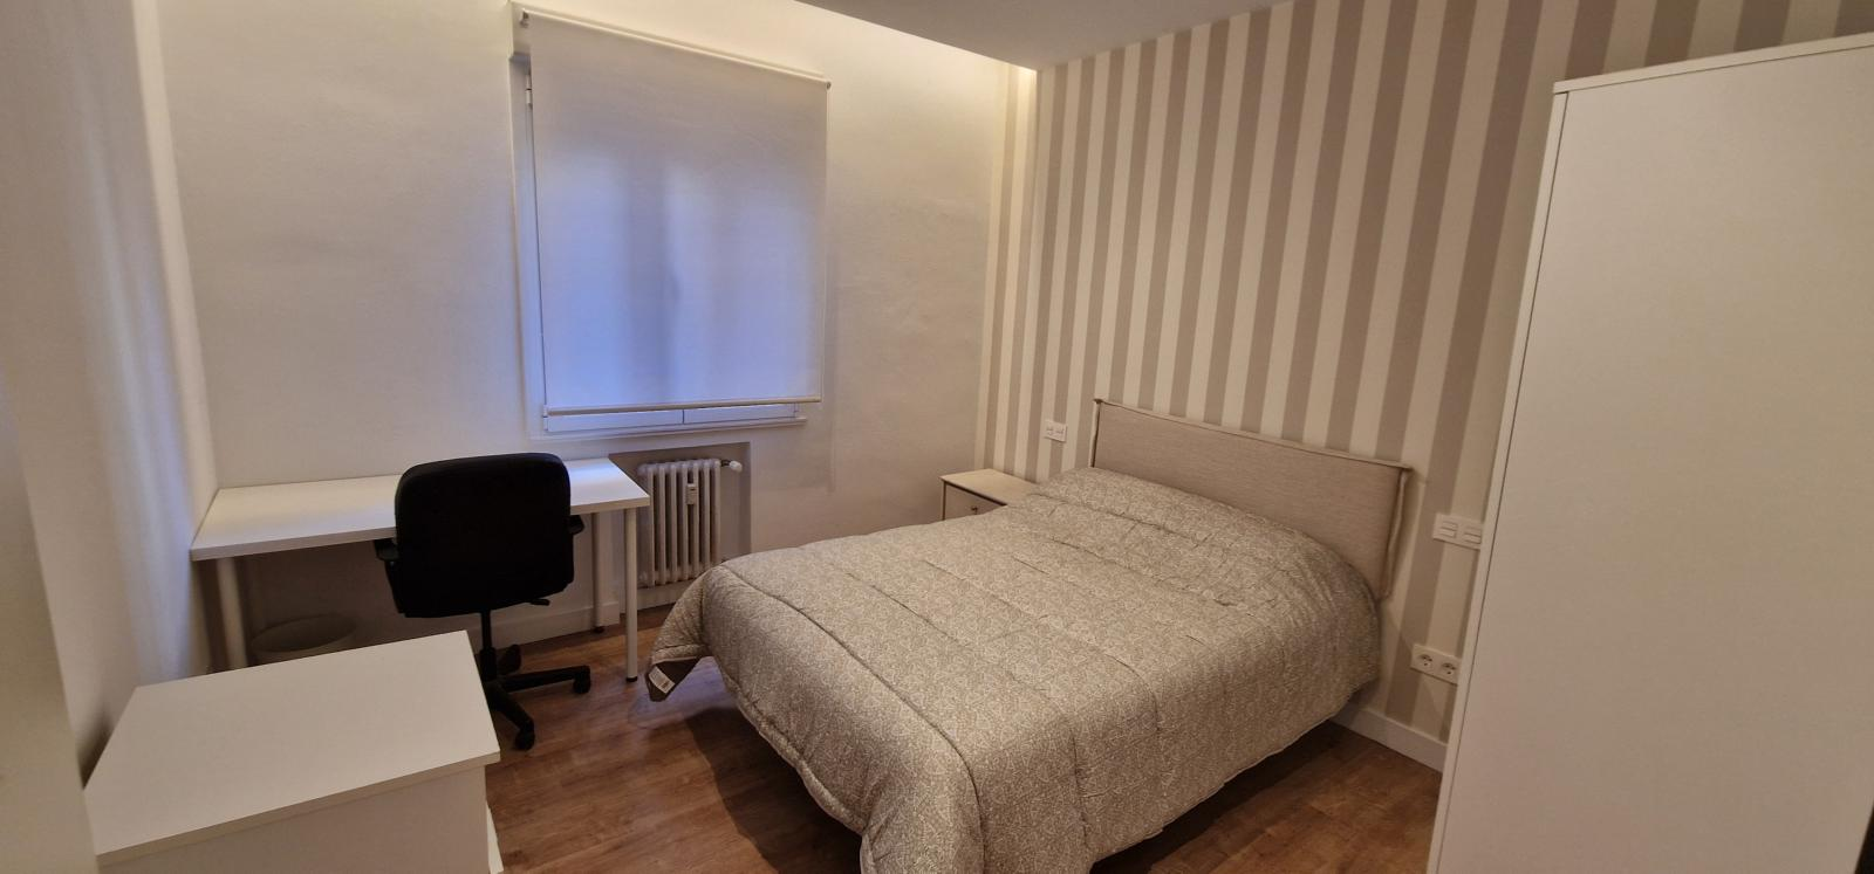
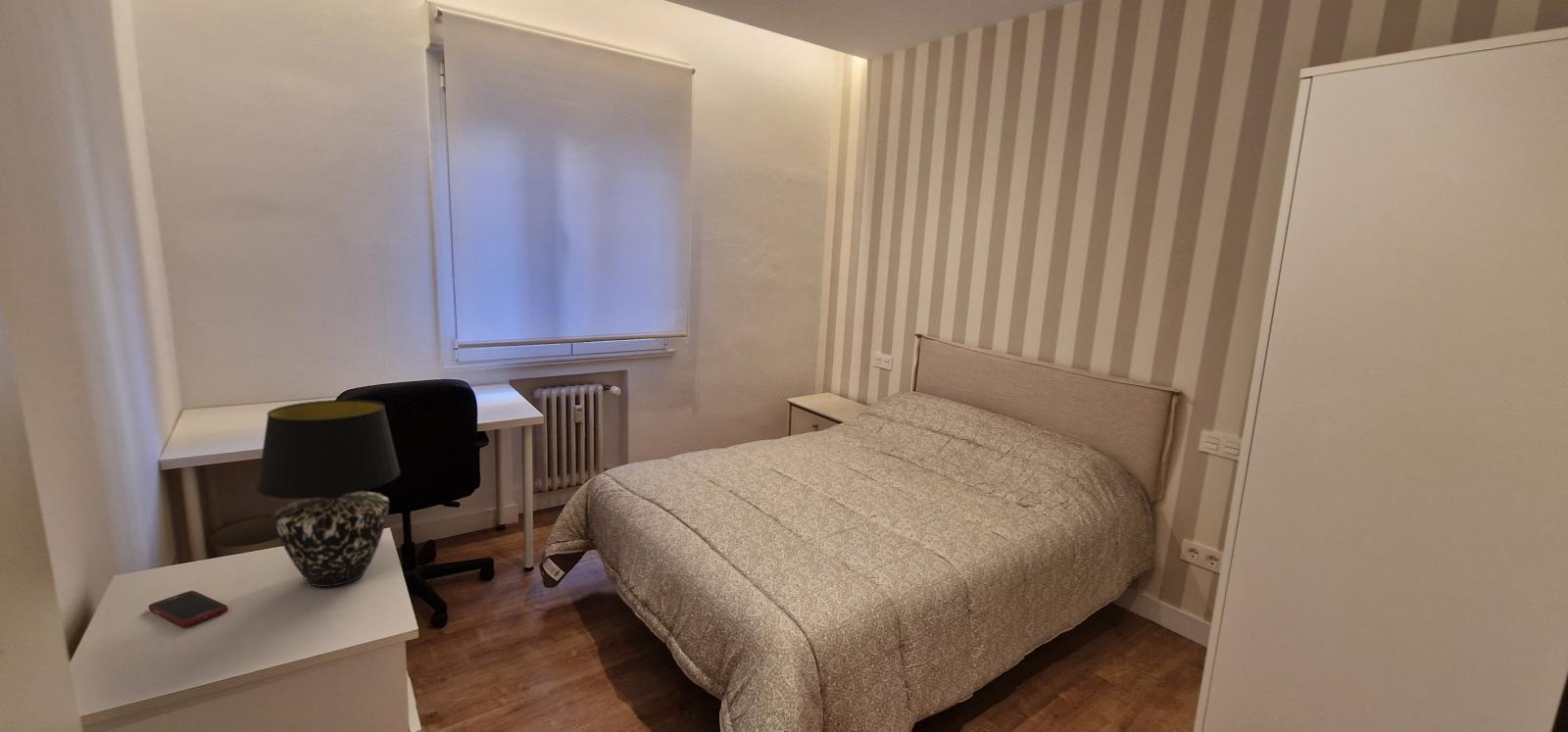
+ table lamp (332, 494)
+ cell phone (188, 608)
